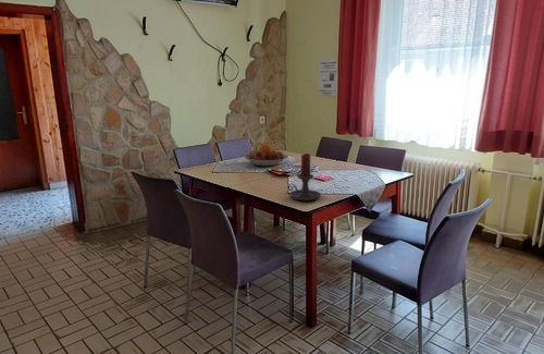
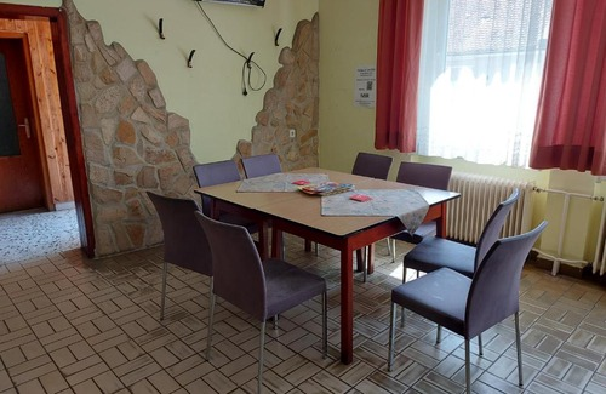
- candle holder (301, 174)
- fruit bowl (265, 154)
